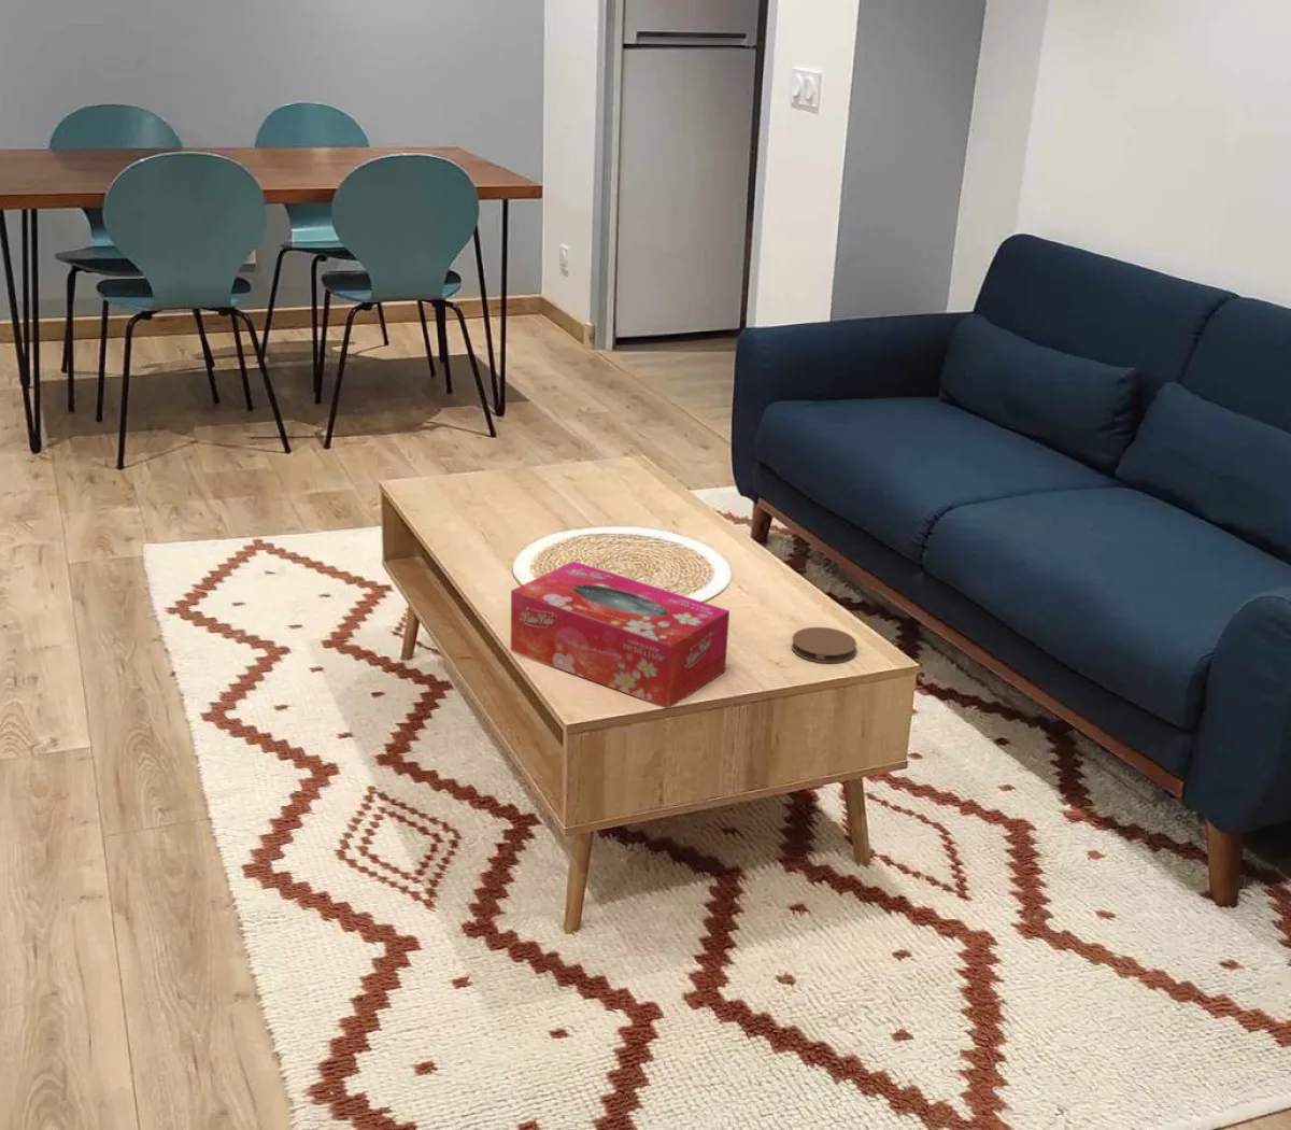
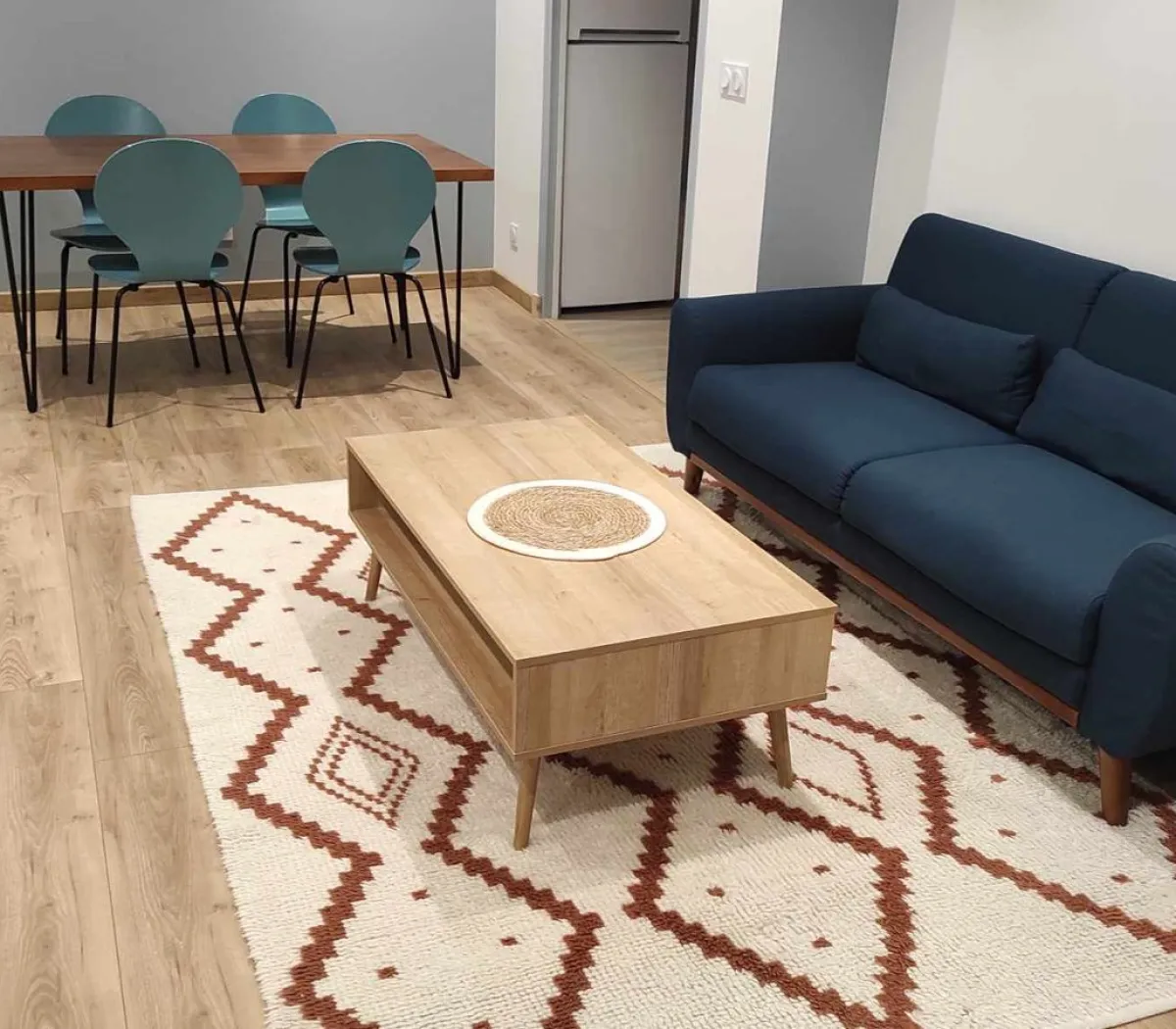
- coaster (823, 645)
- tissue box (618, 630)
